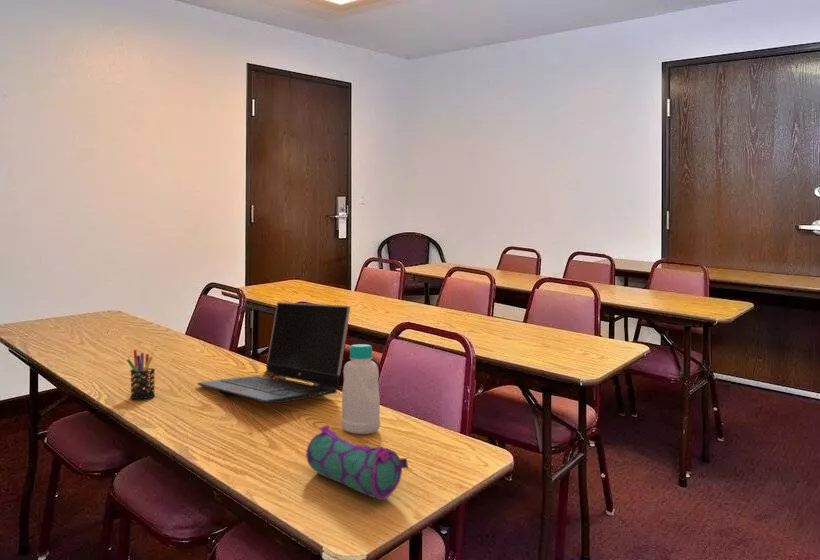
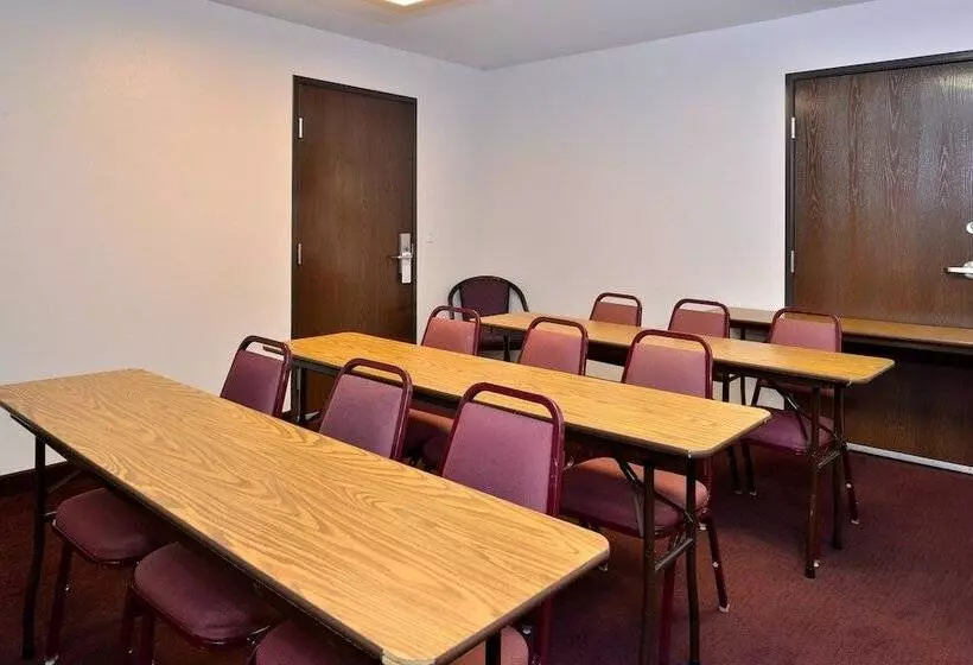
- pencil case (353, 461)
- bottle (360, 387)
- pen holder (139, 373)
- laptop computer (272, 347)
